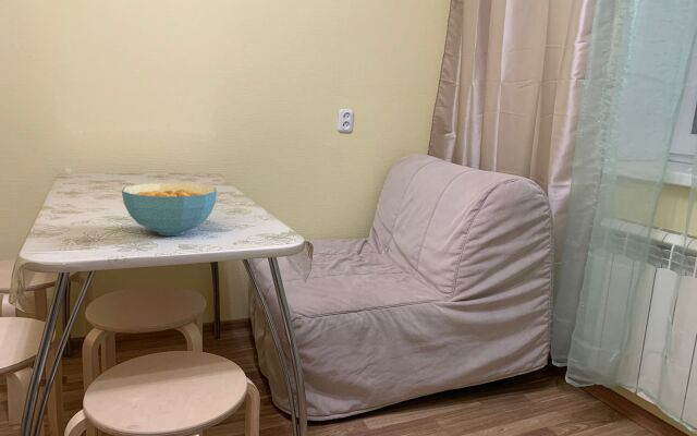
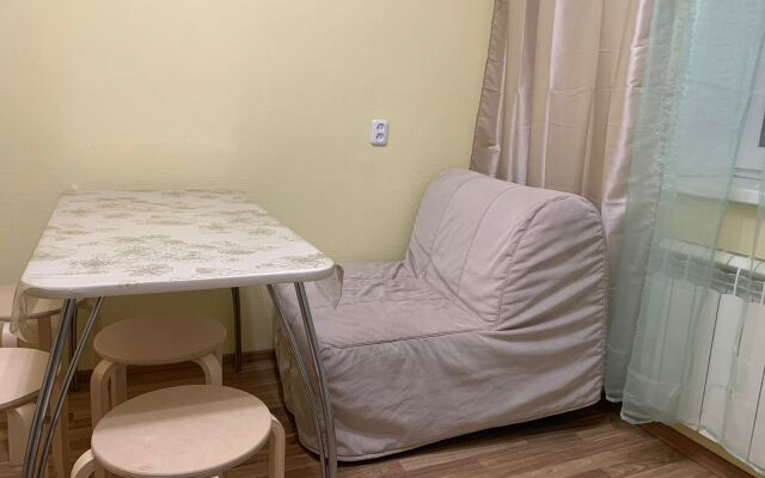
- cereal bowl (171, 210)
